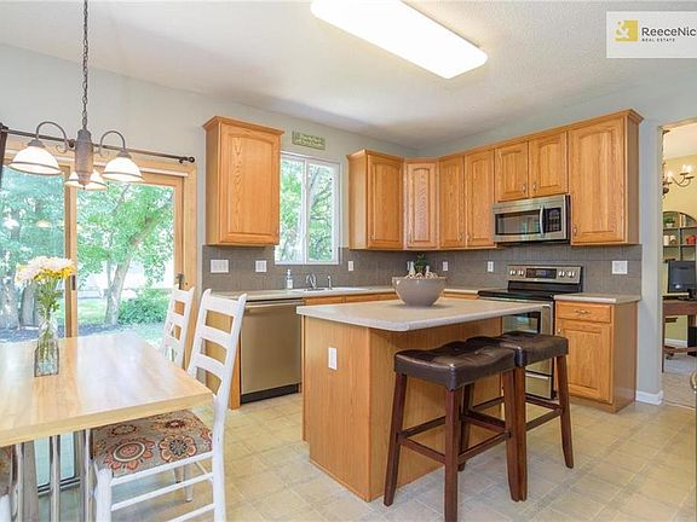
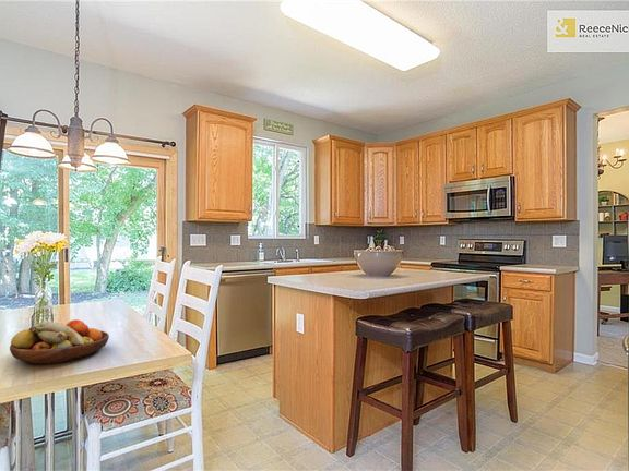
+ fruit bowl (62, 336)
